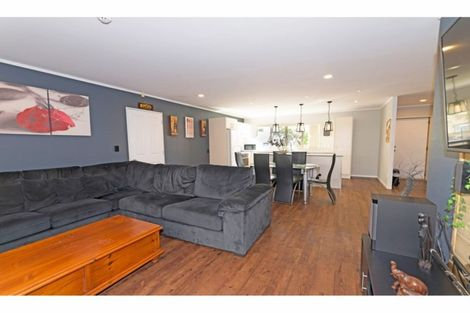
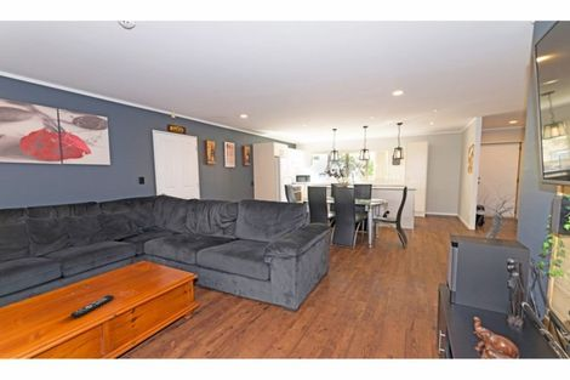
+ remote control (93, 305)
